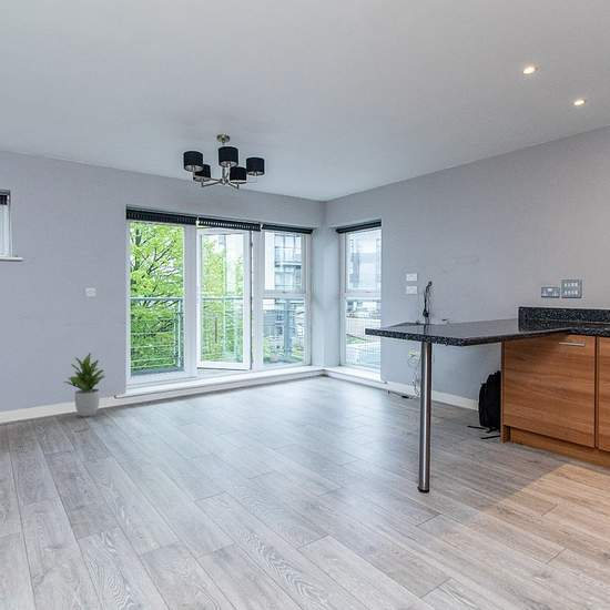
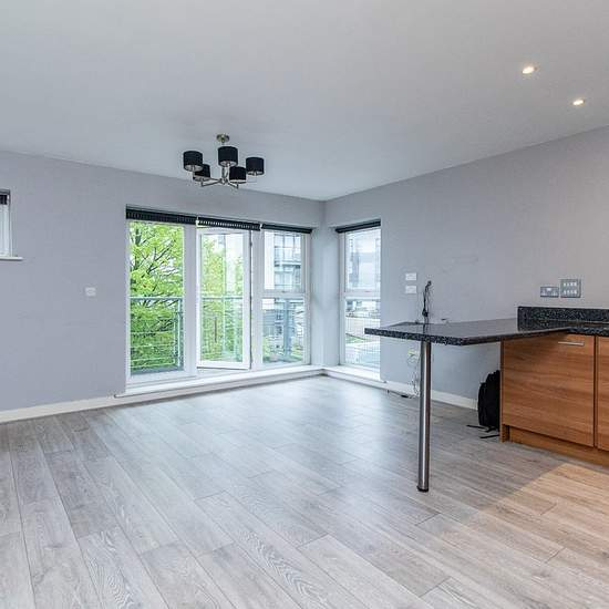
- potted plant (85, 384)
